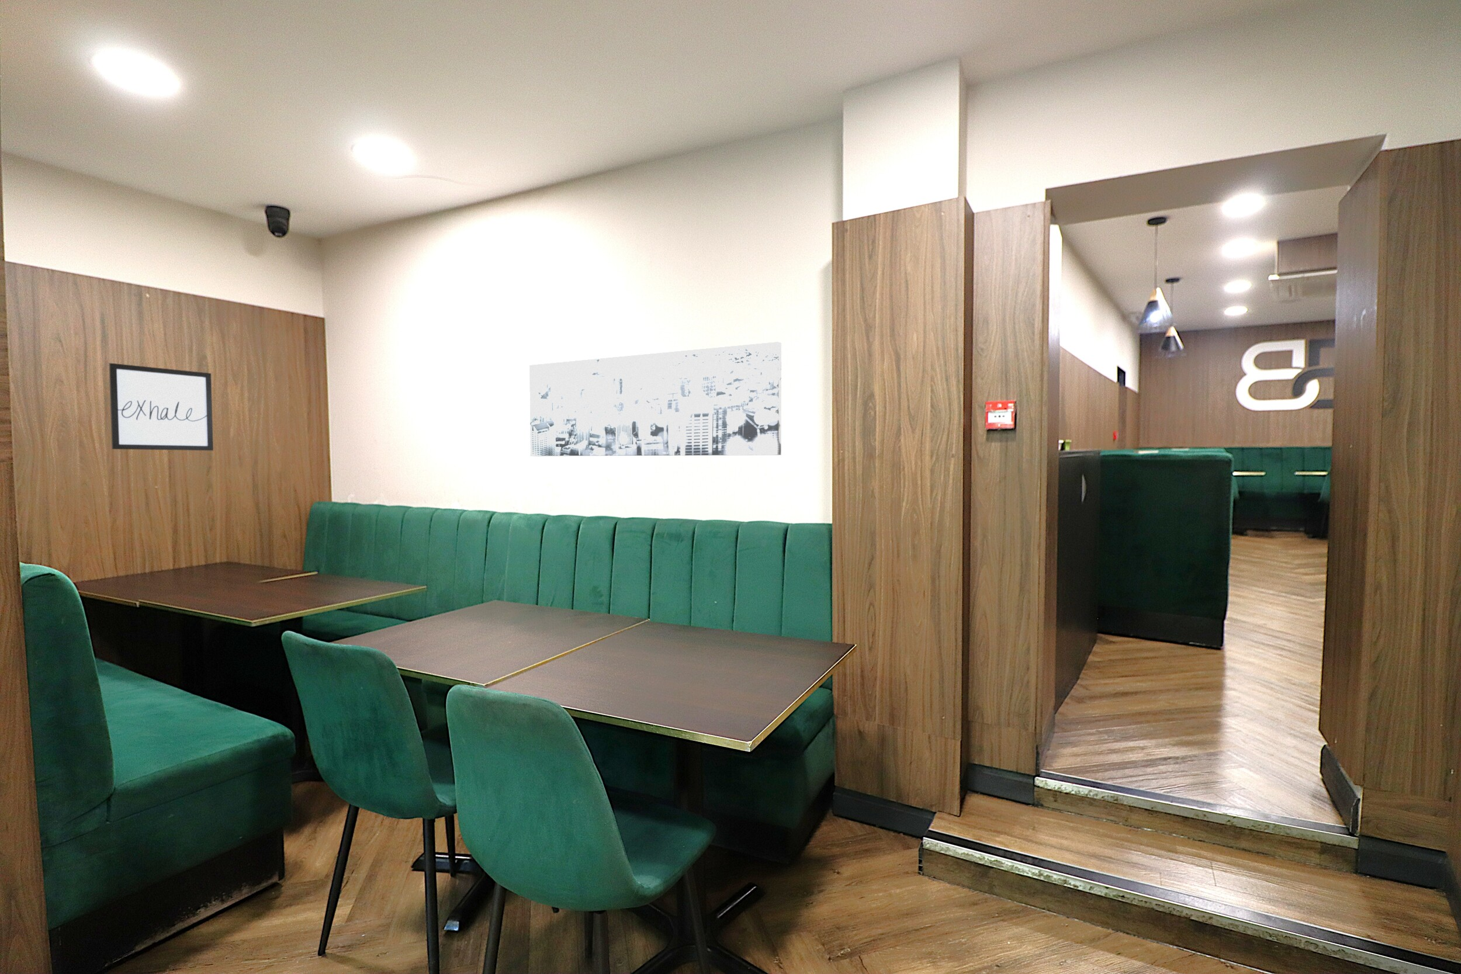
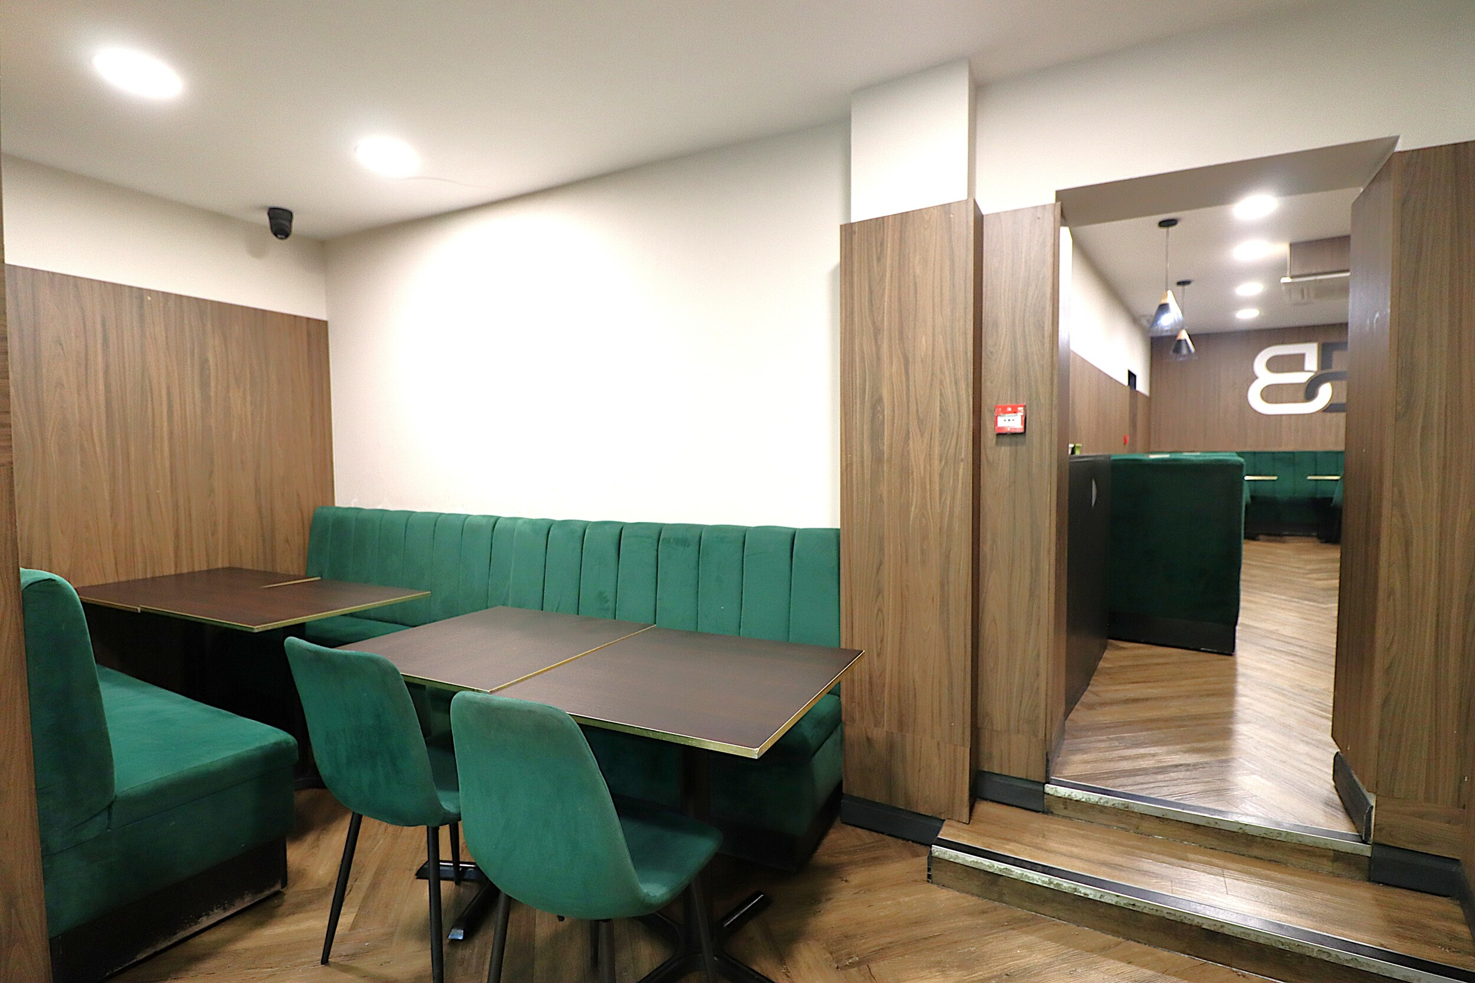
- wall art (642, 405)
- wall art (164, 409)
